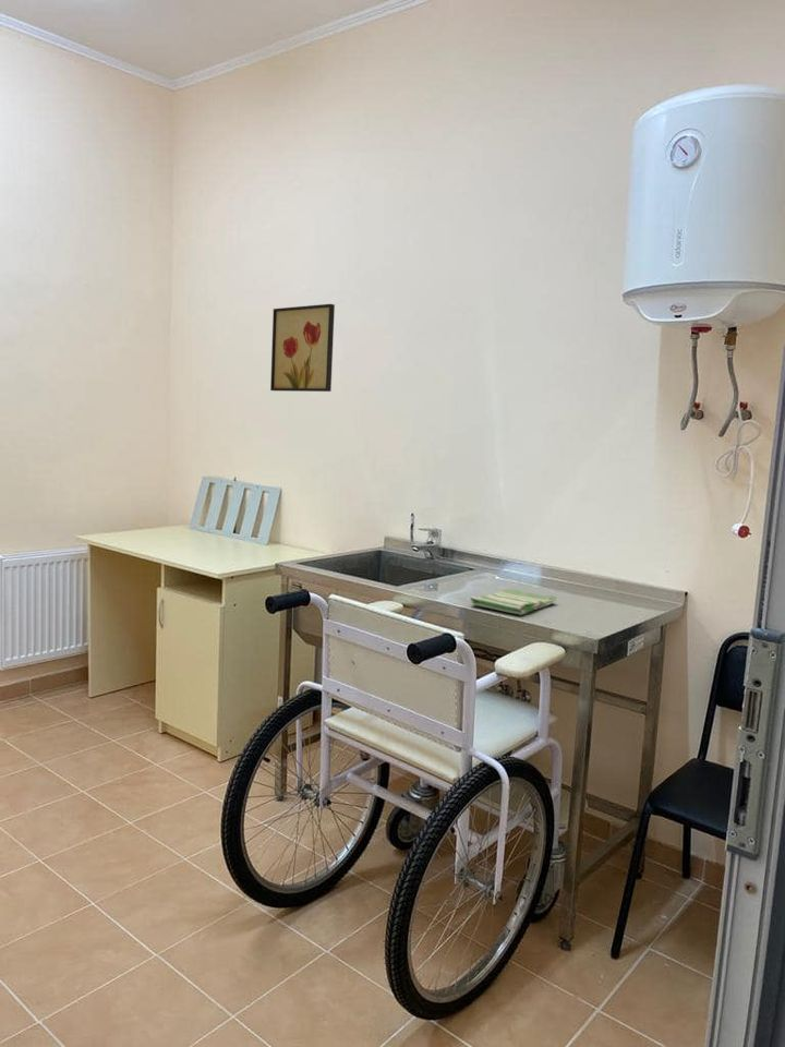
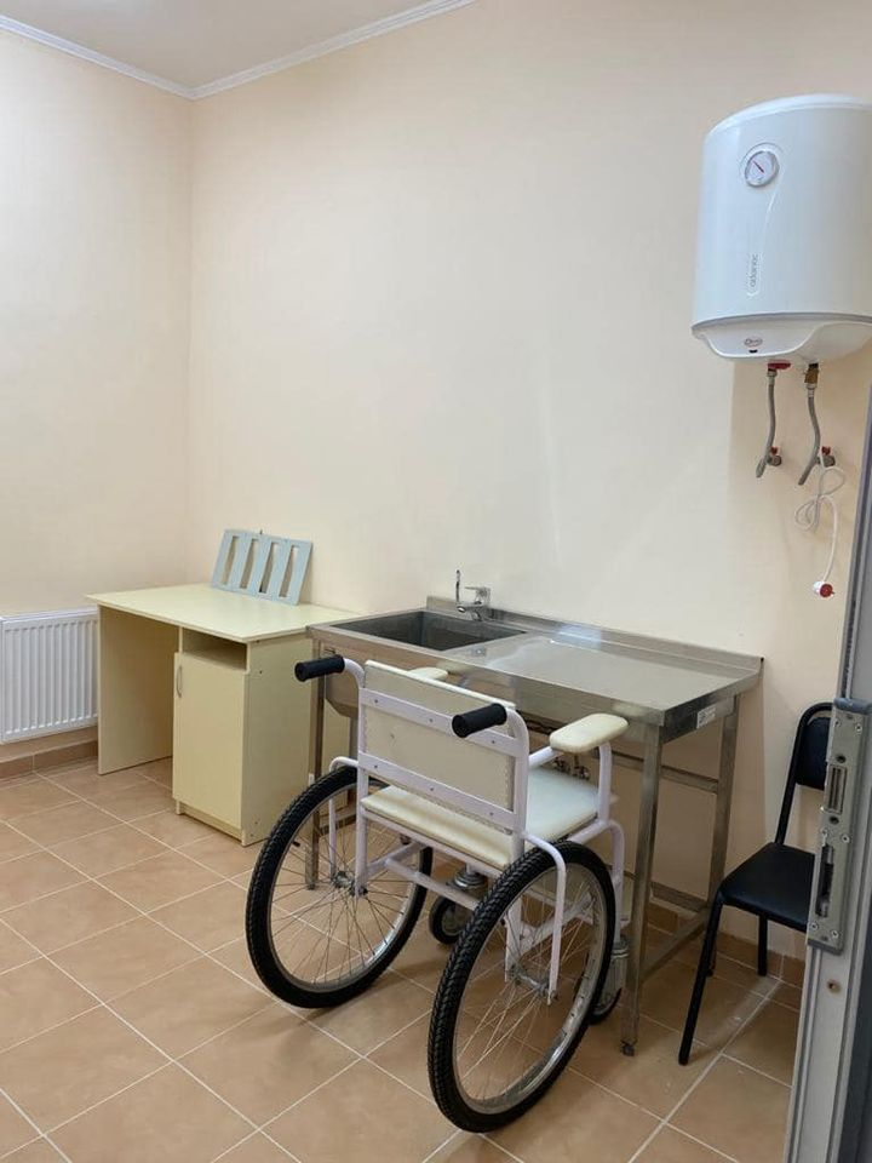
- dish towel (512, 600)
- wall art (302, 349)
